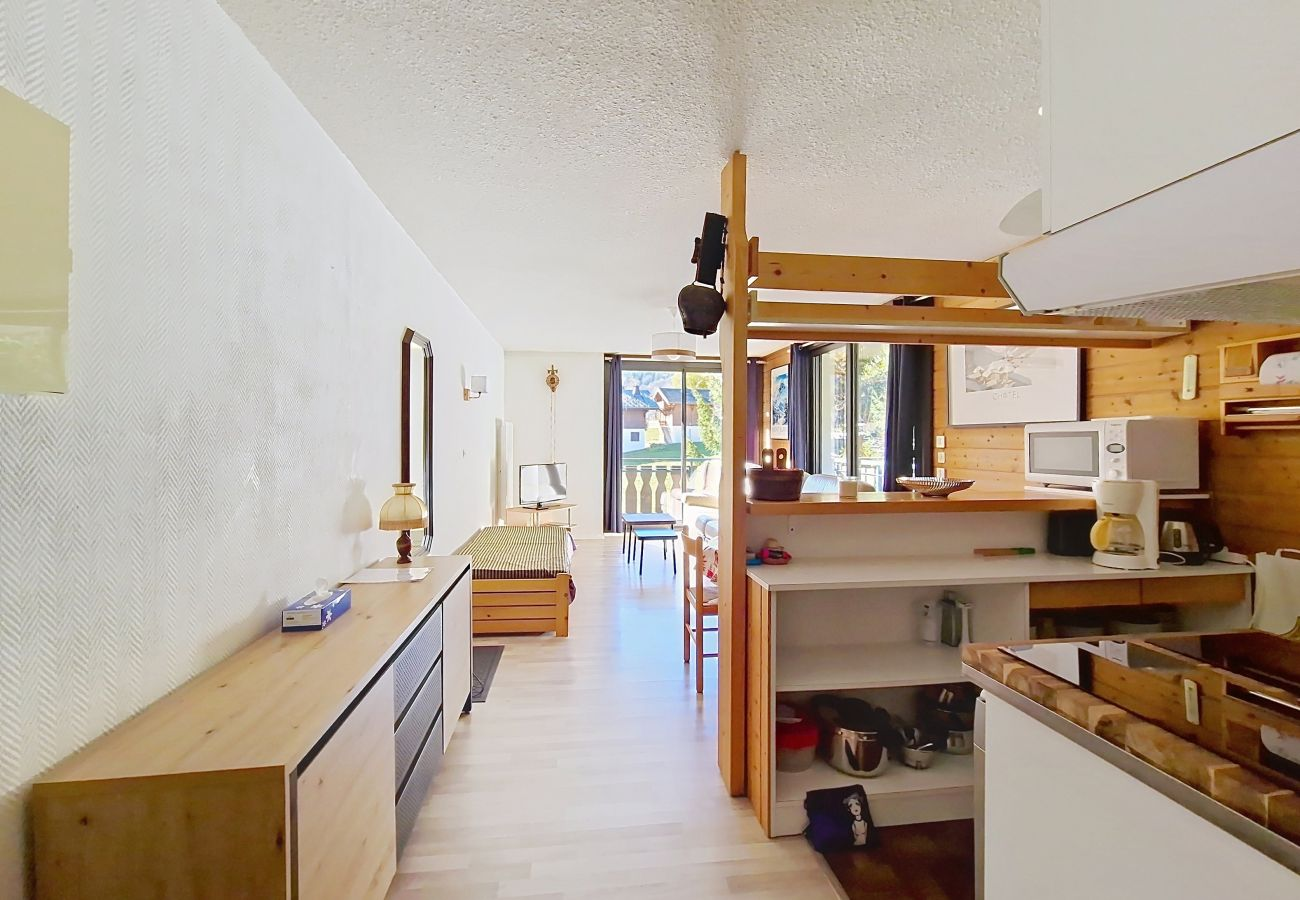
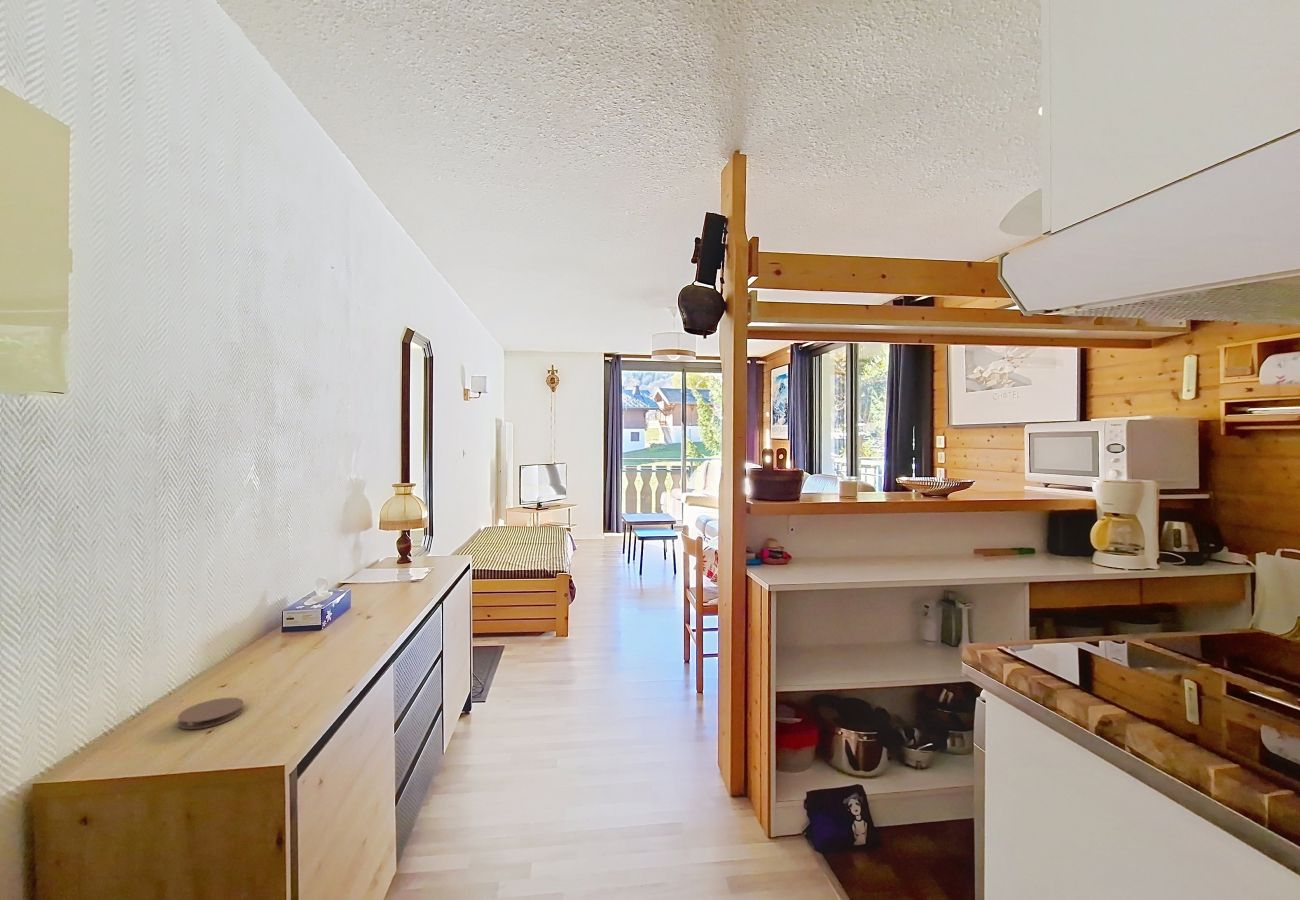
+ coaster (211, 712)
